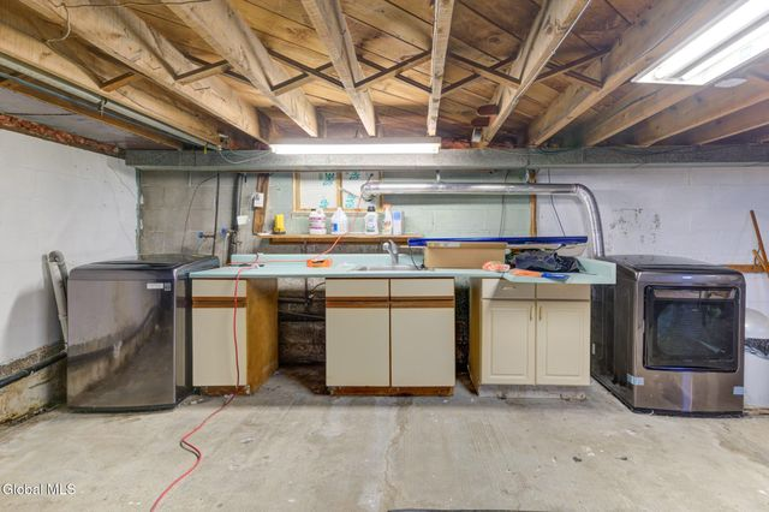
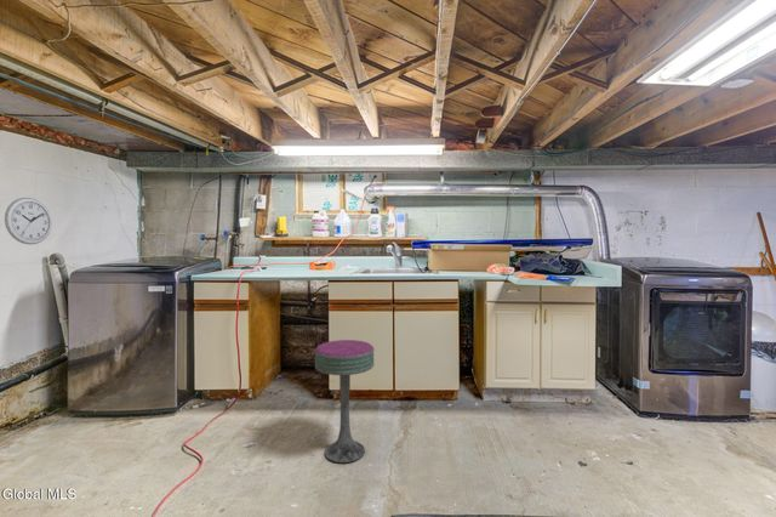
+ wall clock (30, 221)
+ bar stool (344, 397)
